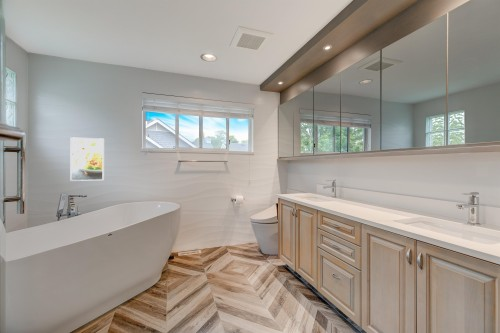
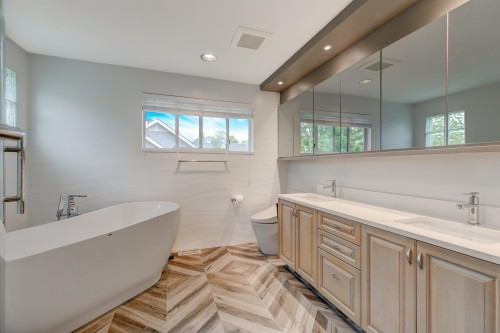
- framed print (87, 159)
